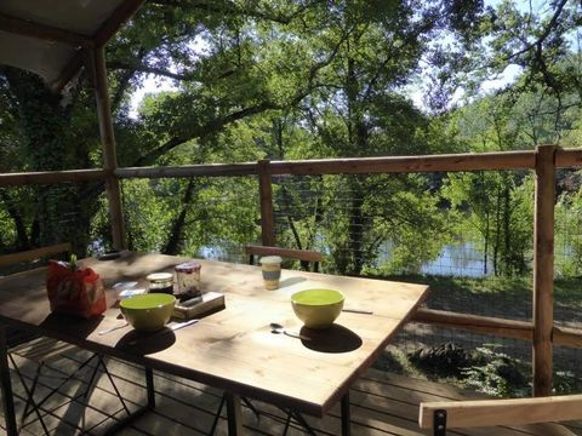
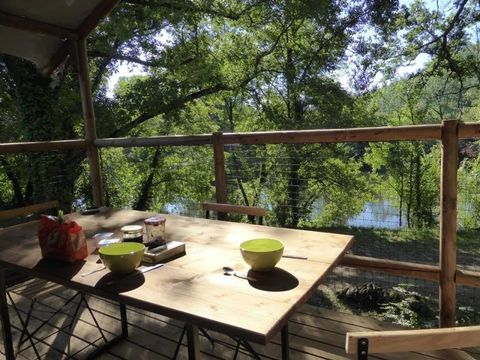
- coffee cup (270, 272)
